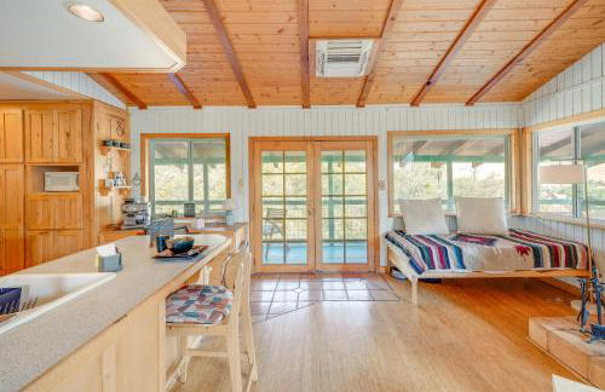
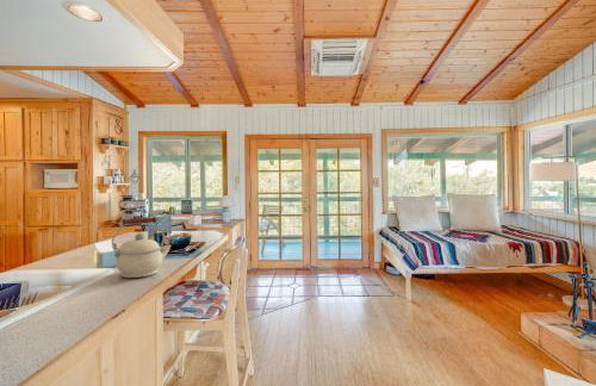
+ kettle (143, 244)
